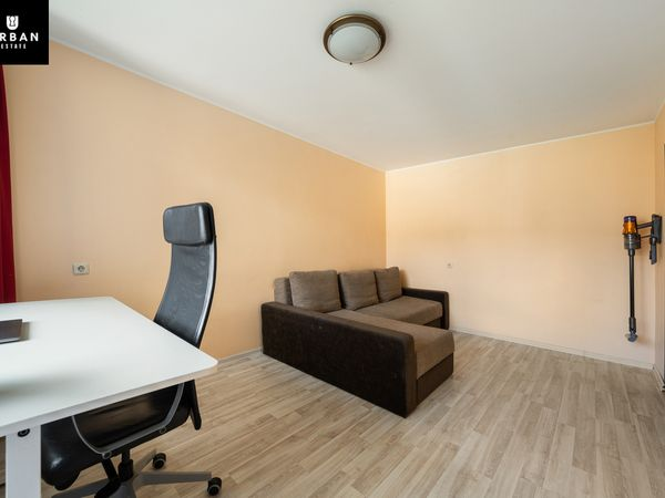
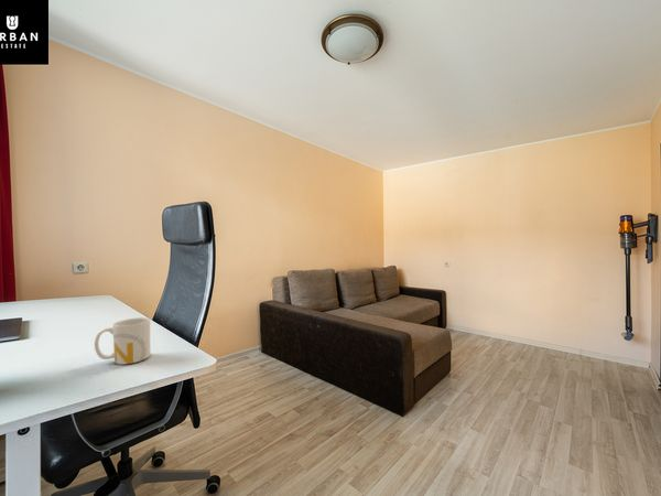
+ mug (126, 341)
